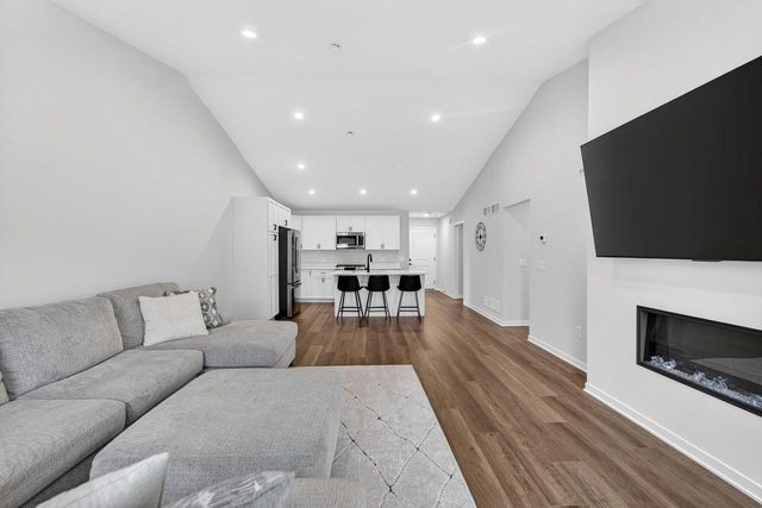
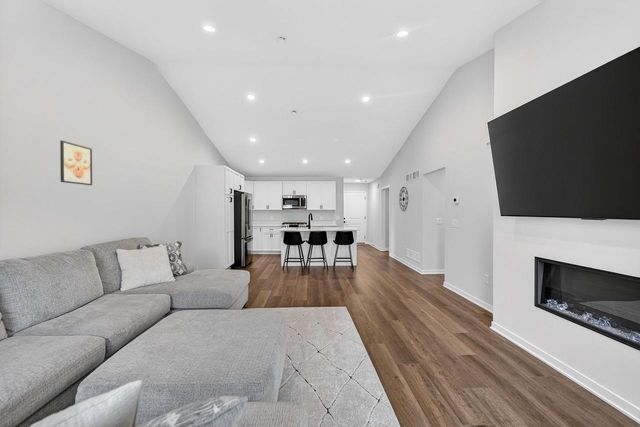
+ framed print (77, 164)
